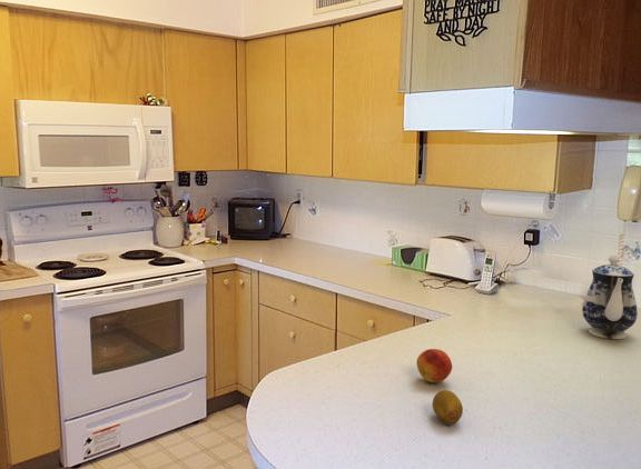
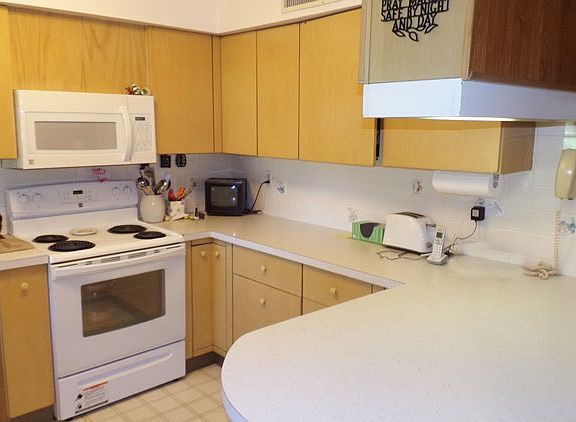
- teapot (610, 295)
- fruit (434, 366)
- fruit (447, 406)
